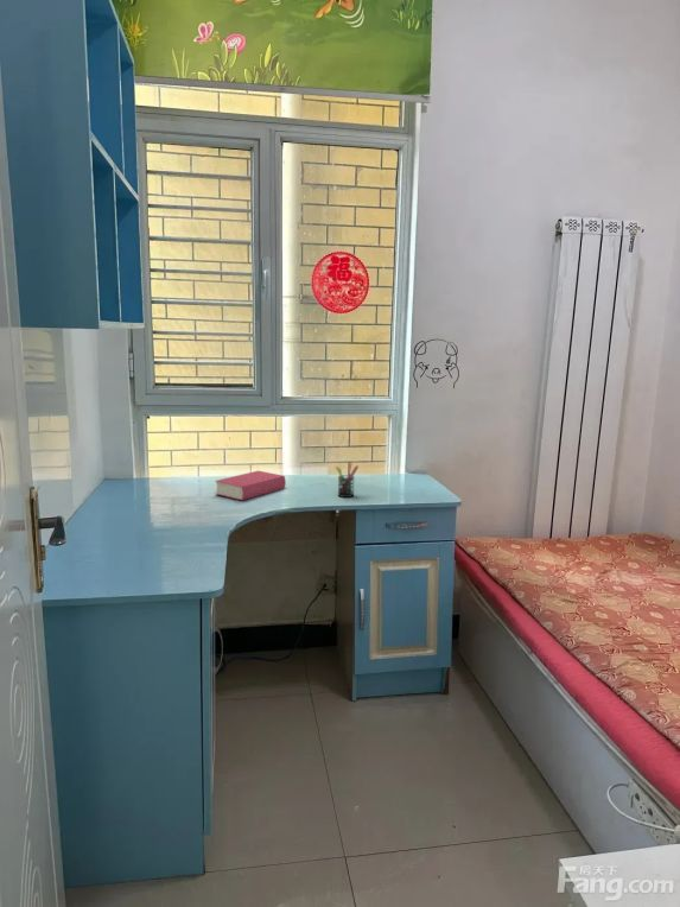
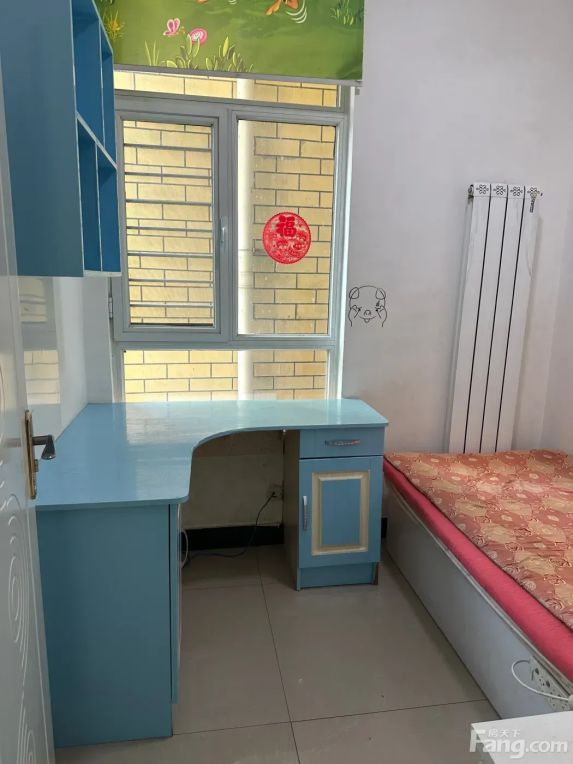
- pen holder (344, 478)
- book (250, 484)
